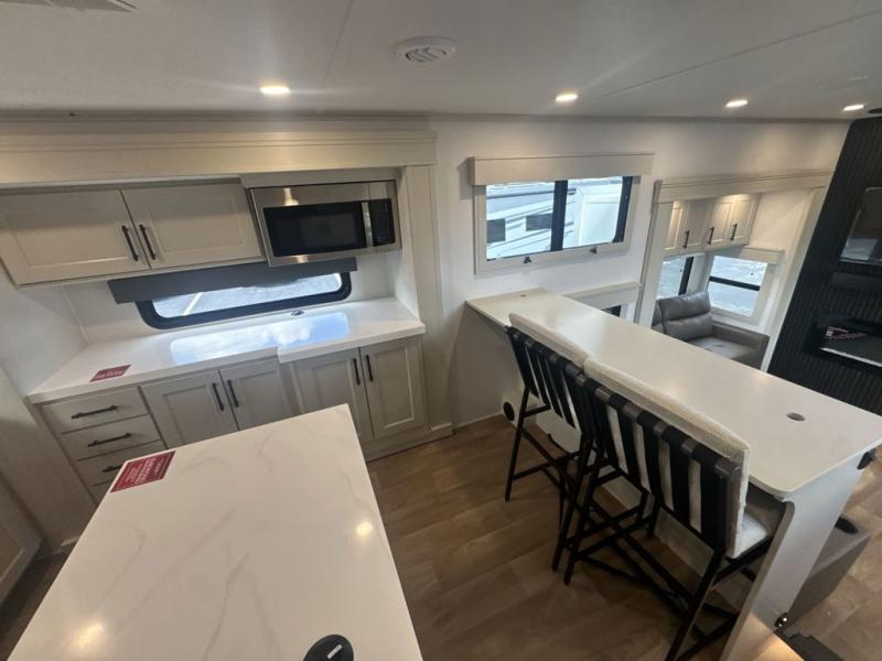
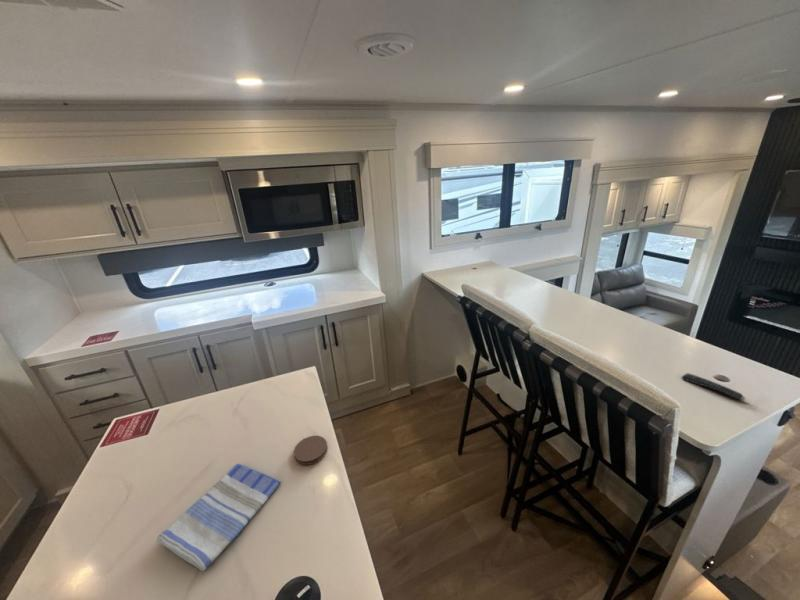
+ coaster (310, 449)
+ dish towel (223, 508)
+ remote control (712, 386)
